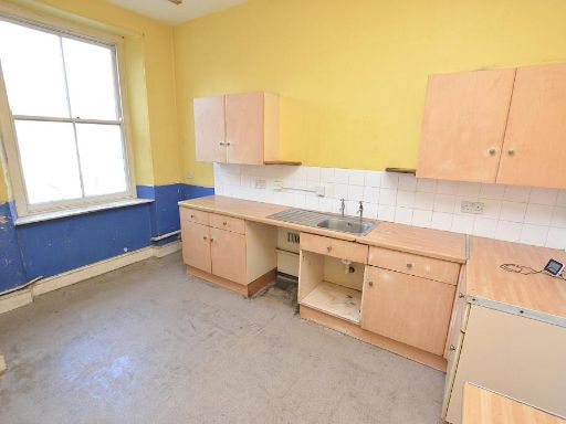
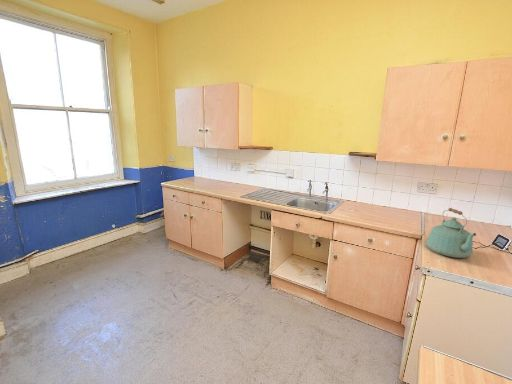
+ kettle (454, 232)
